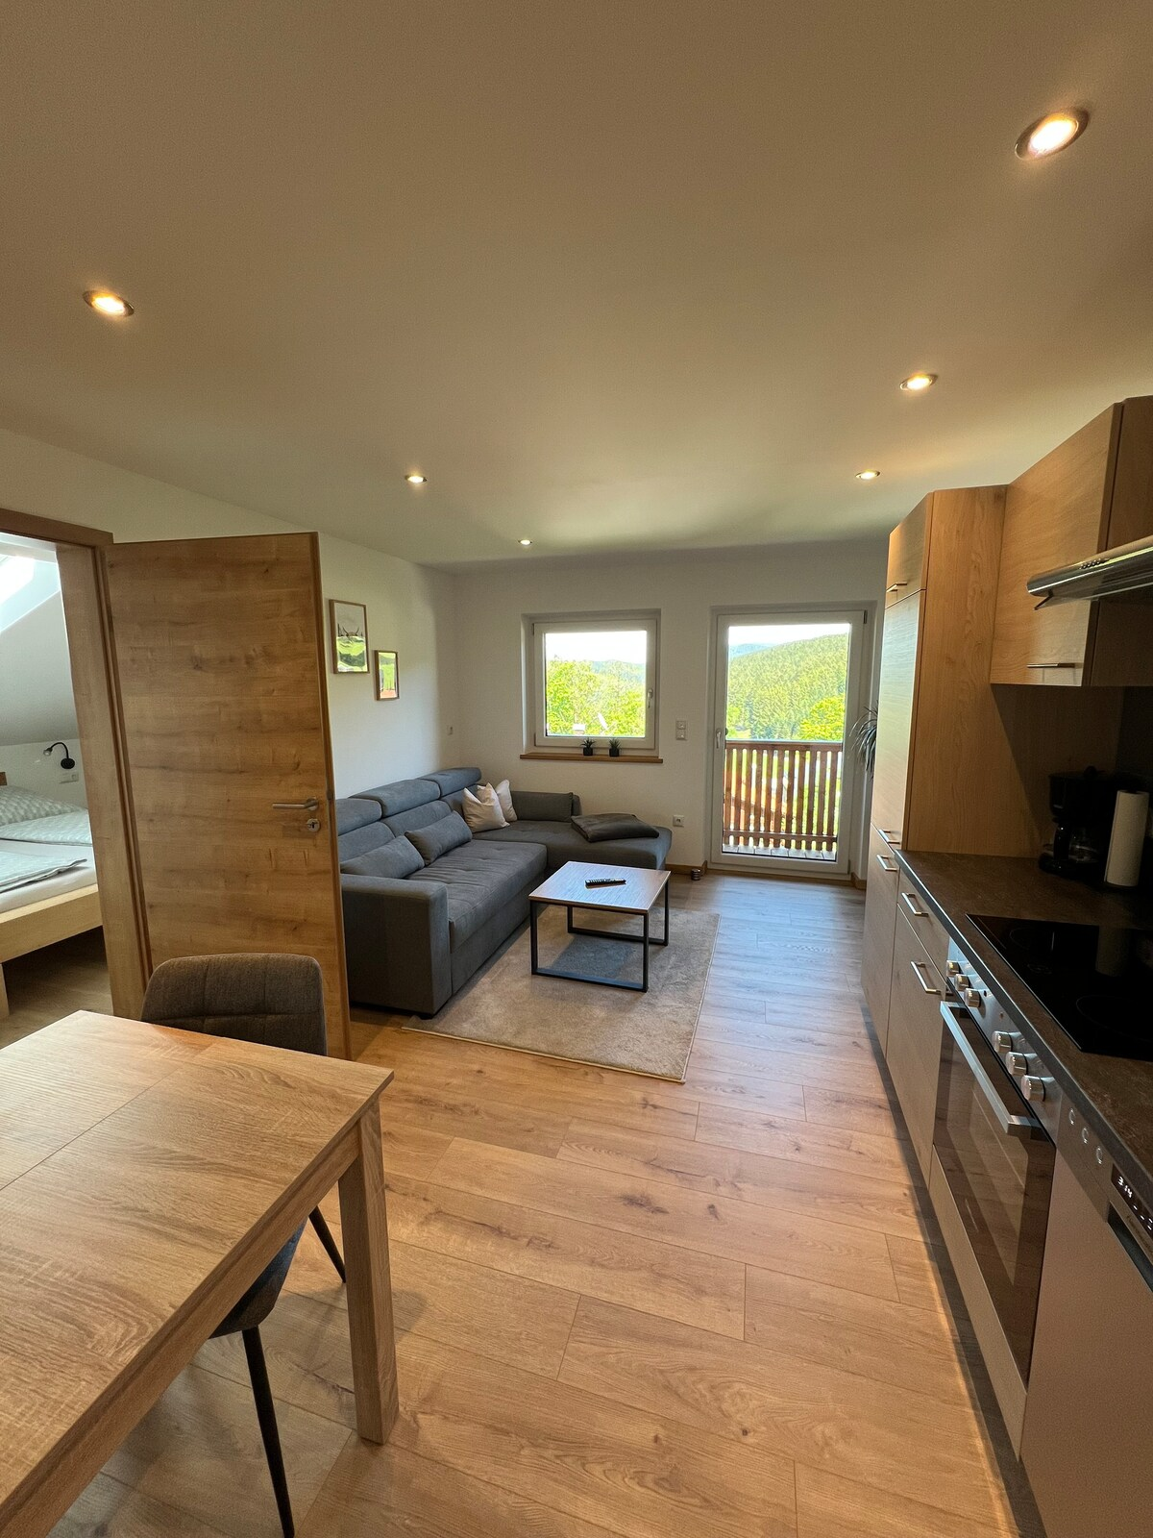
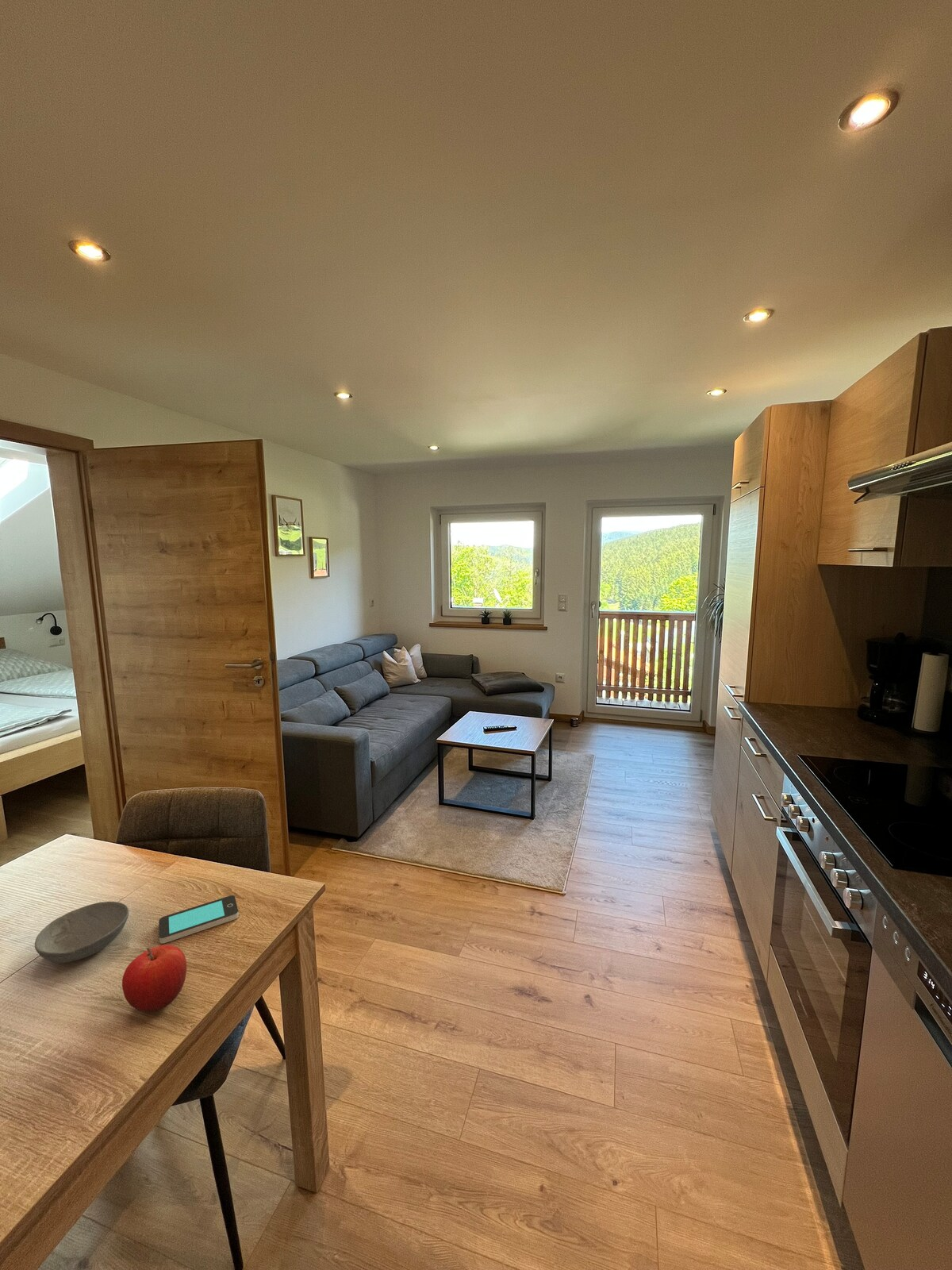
+ smartphone (199, 918)
+ fruit (155, 976)
+ bowl (84, 935)
